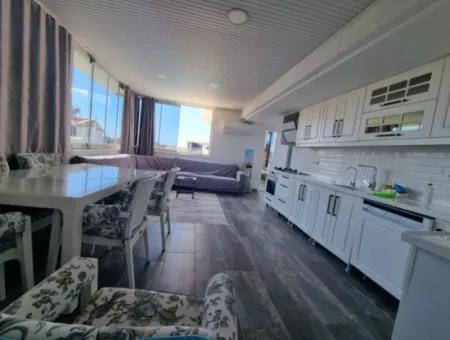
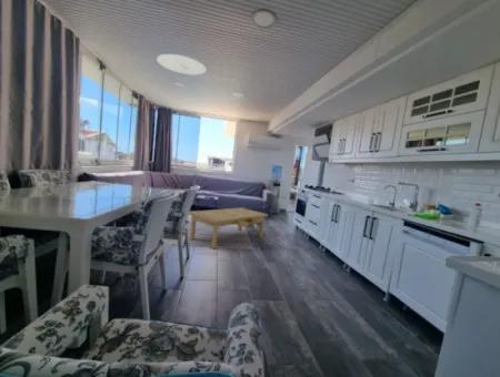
+ ceiling light (182, 63)
+ coffee table (229, 224)
